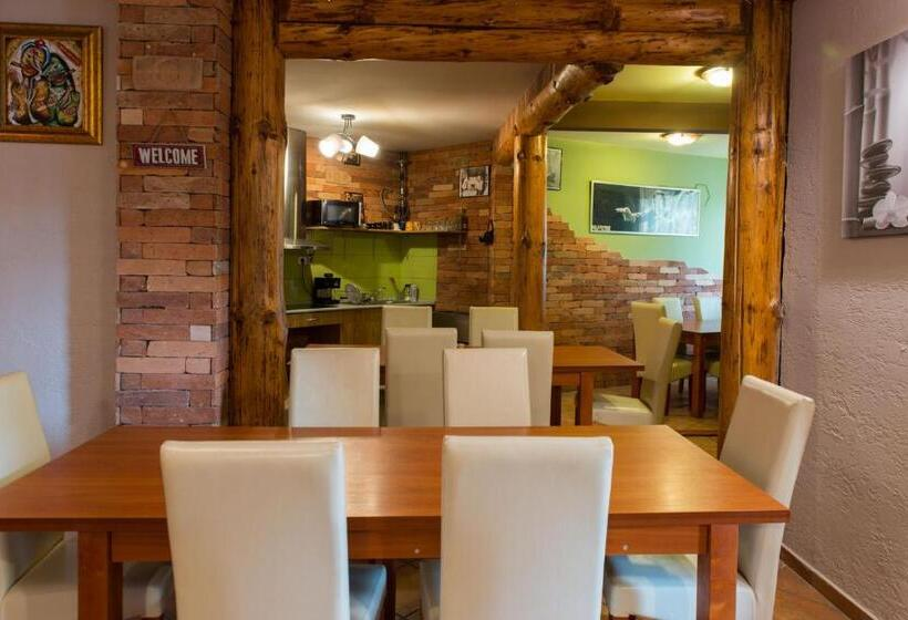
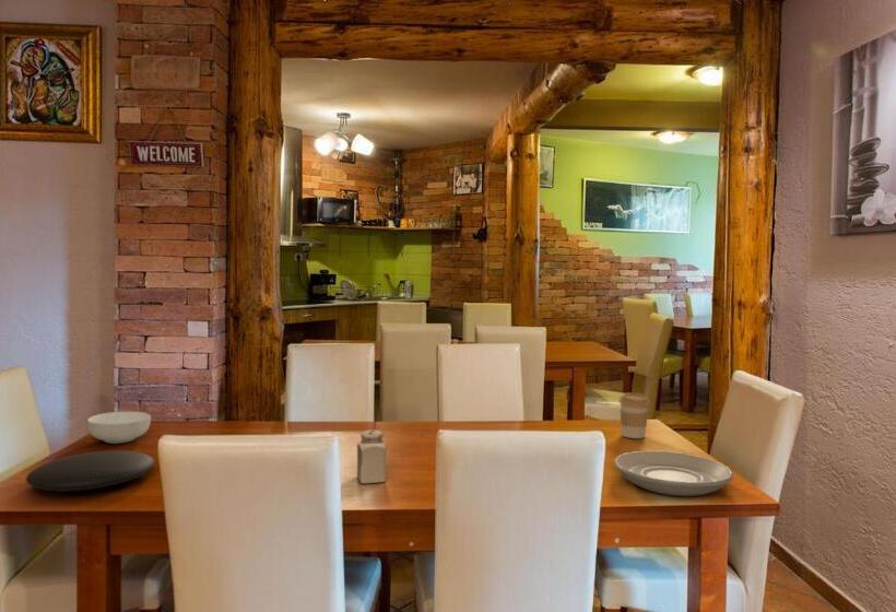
+ plate (93, 469)
+ plate (671, 473)
+ salt shaker (370, 455)
+ cereal bowl (119, 428)
+ coffee cup (634, 415)
